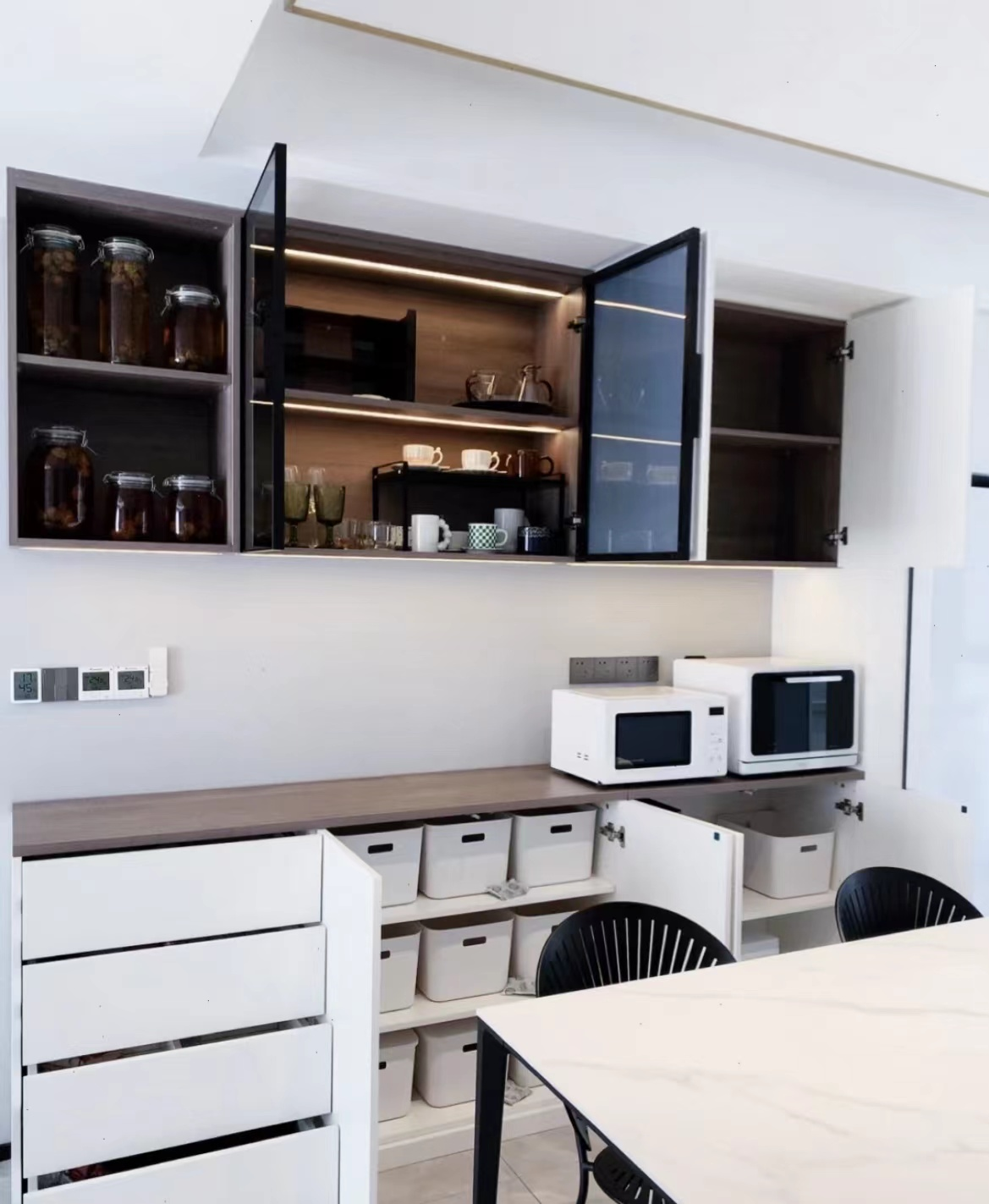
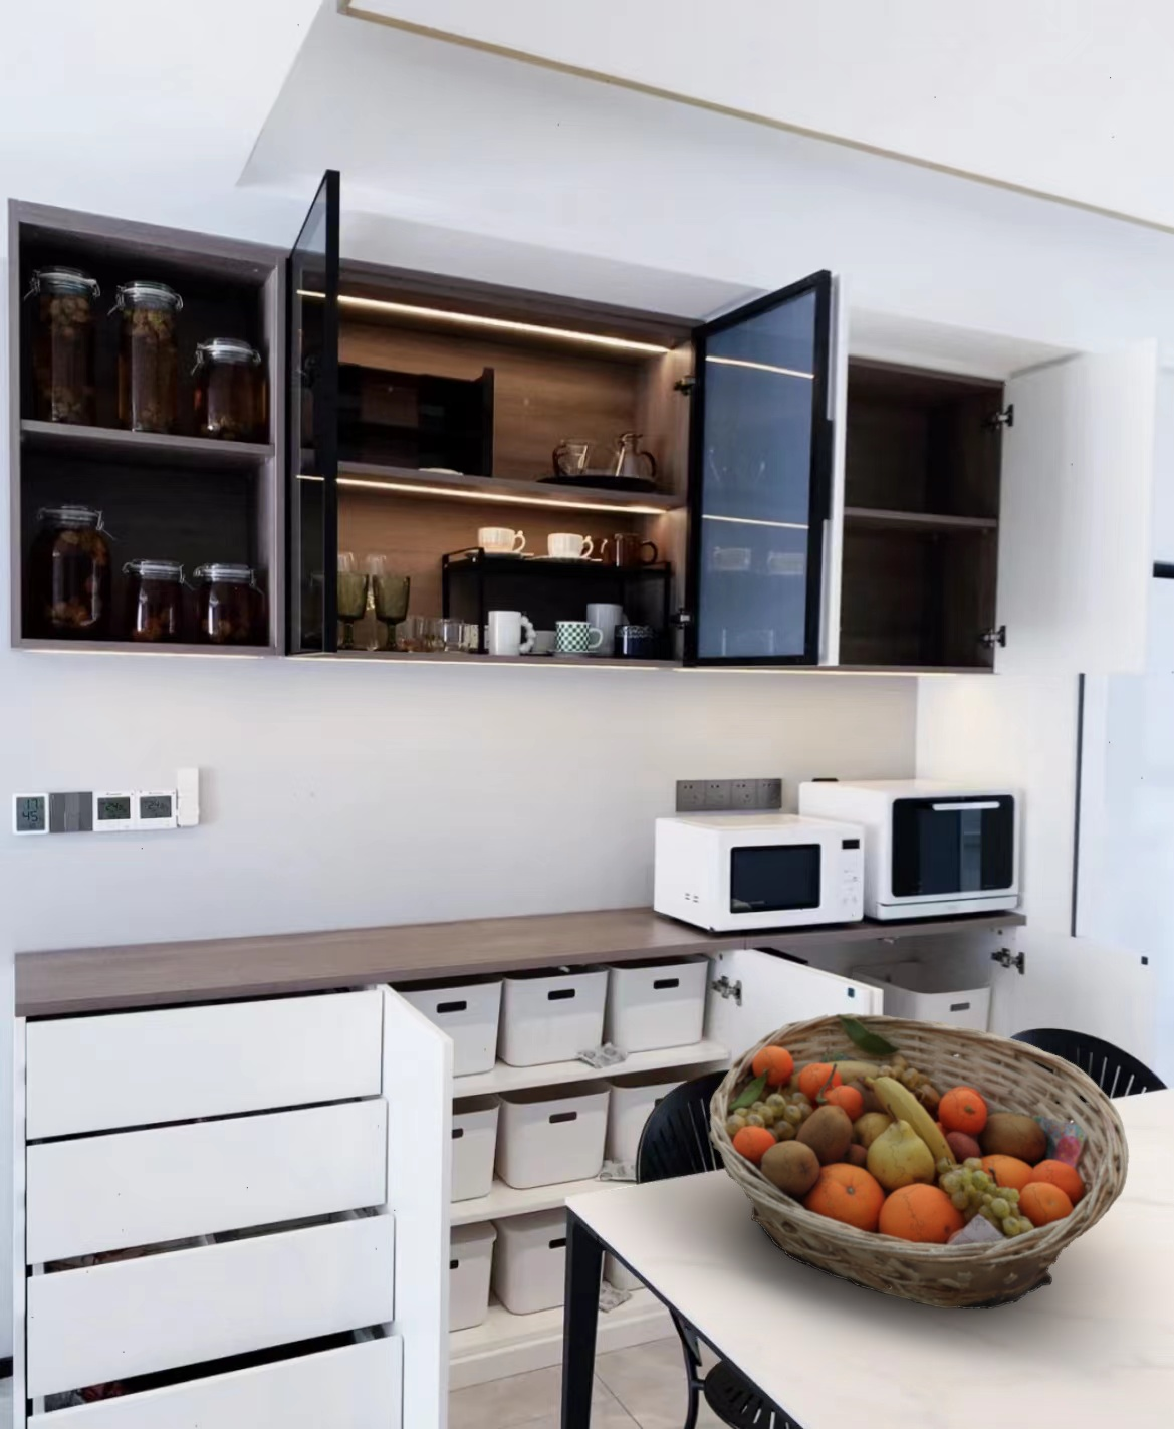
+ fruit basket (903, 1147)
